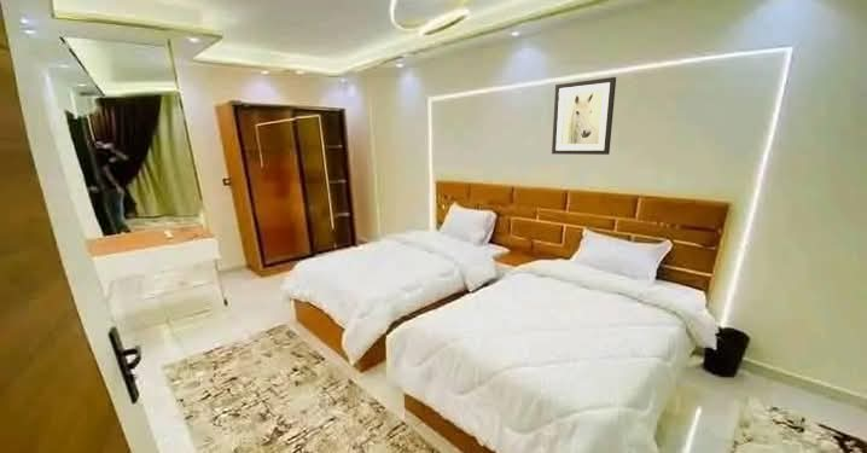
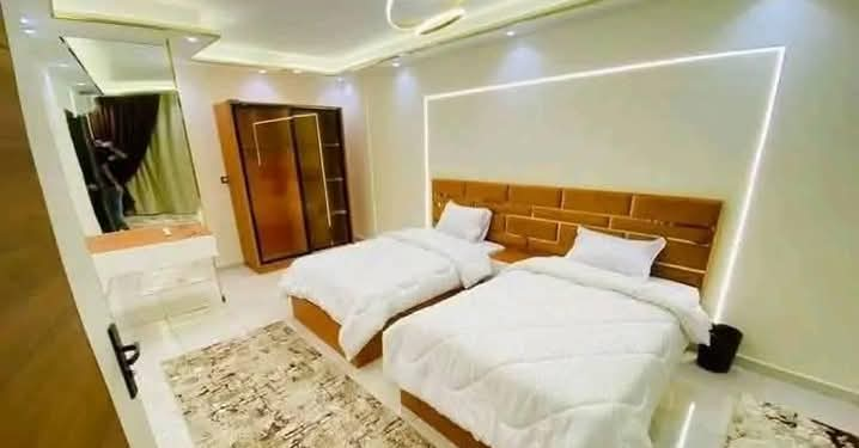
- wall art (581, 118)
